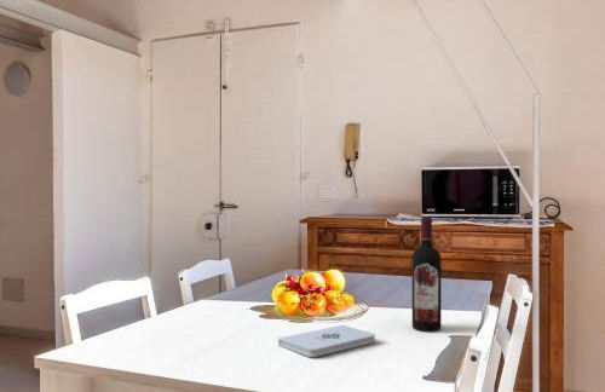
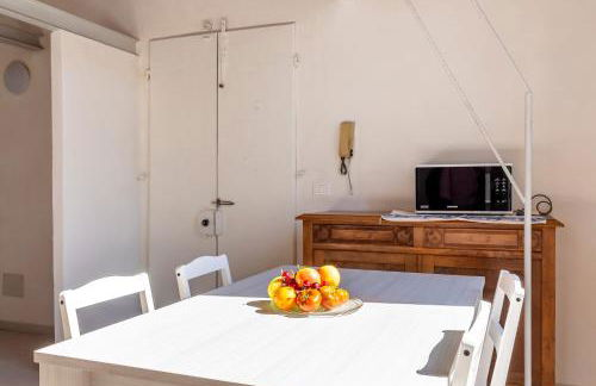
- notepad (328, 339)
- wine bottle (426, 272)
